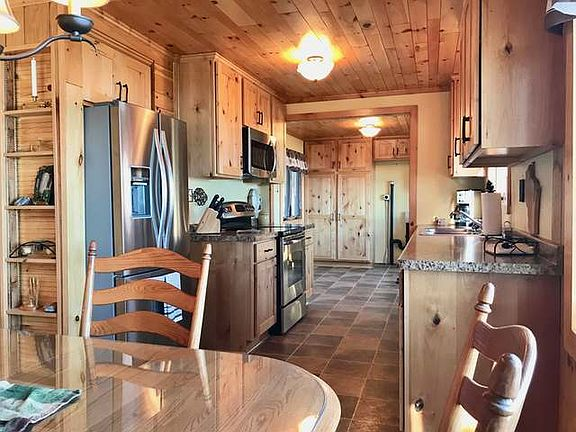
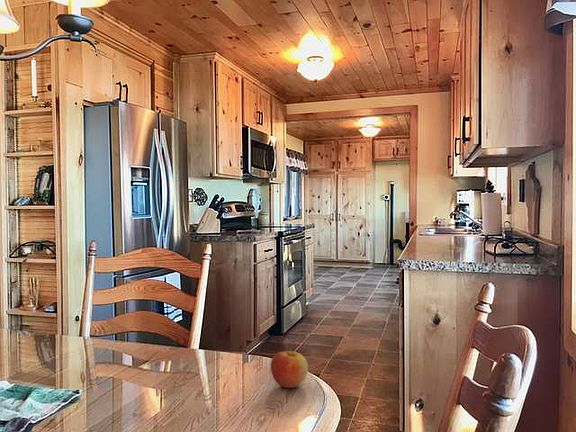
+ apple (289, 366)
